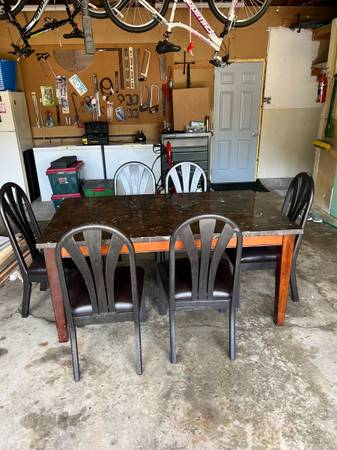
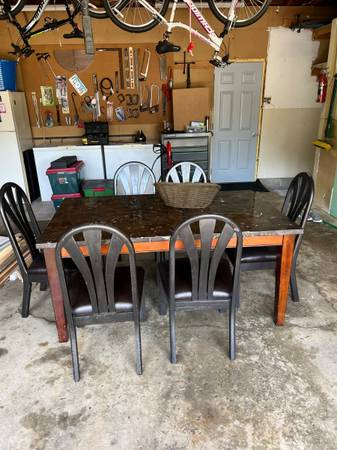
+ fruit basket (186, 190)
